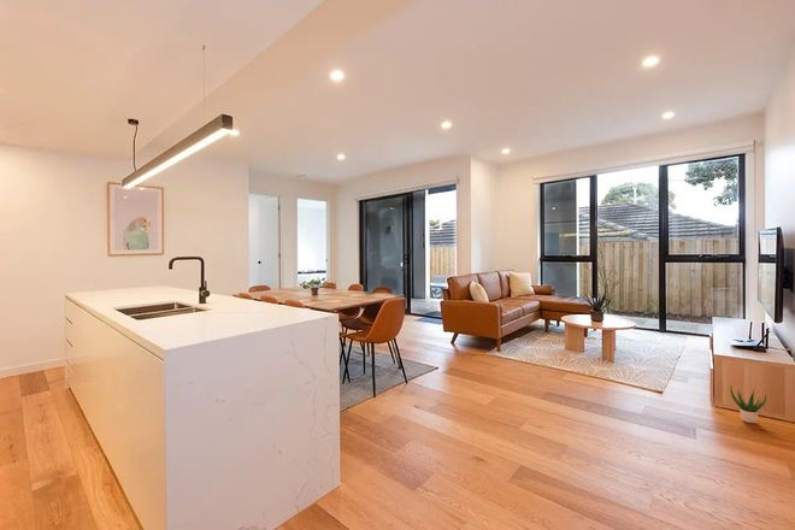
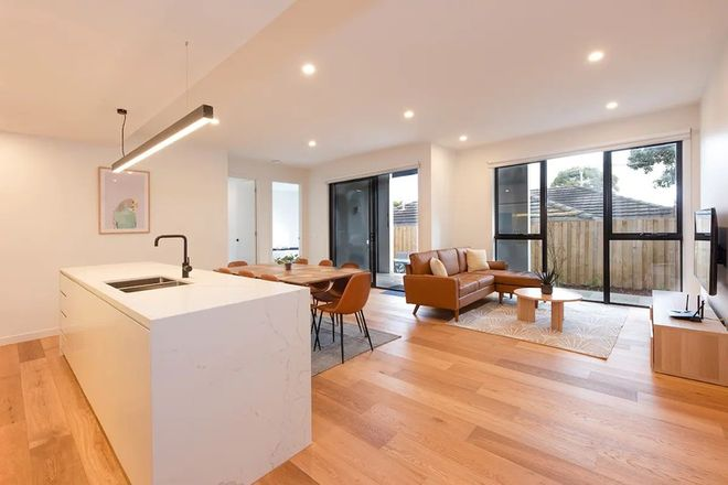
- potted plant (748, 402)
